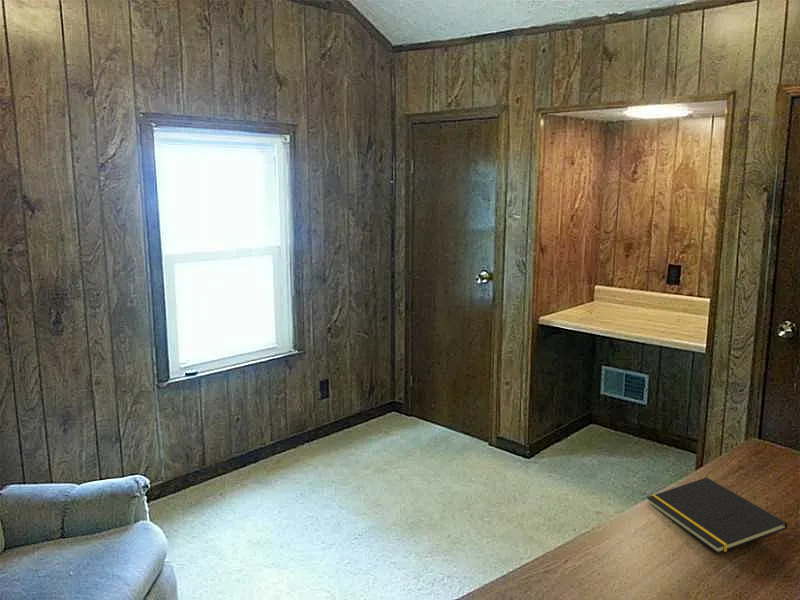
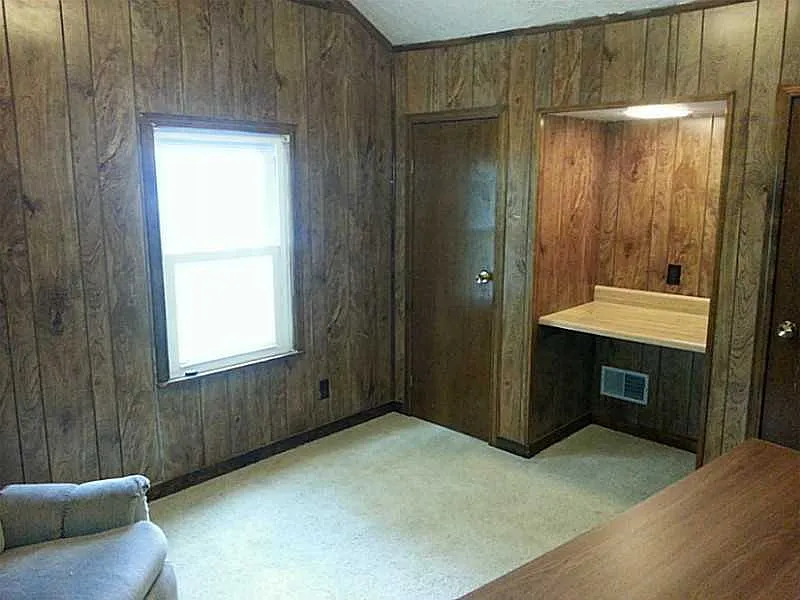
- notepad (712, 512)
